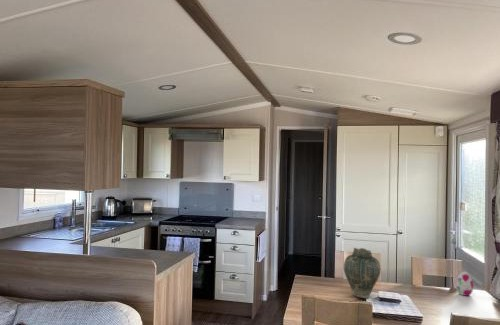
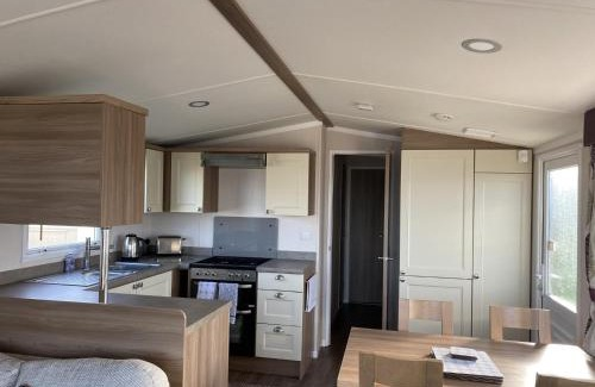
- decorative egg (464, 283)
- vase (361, 272)
